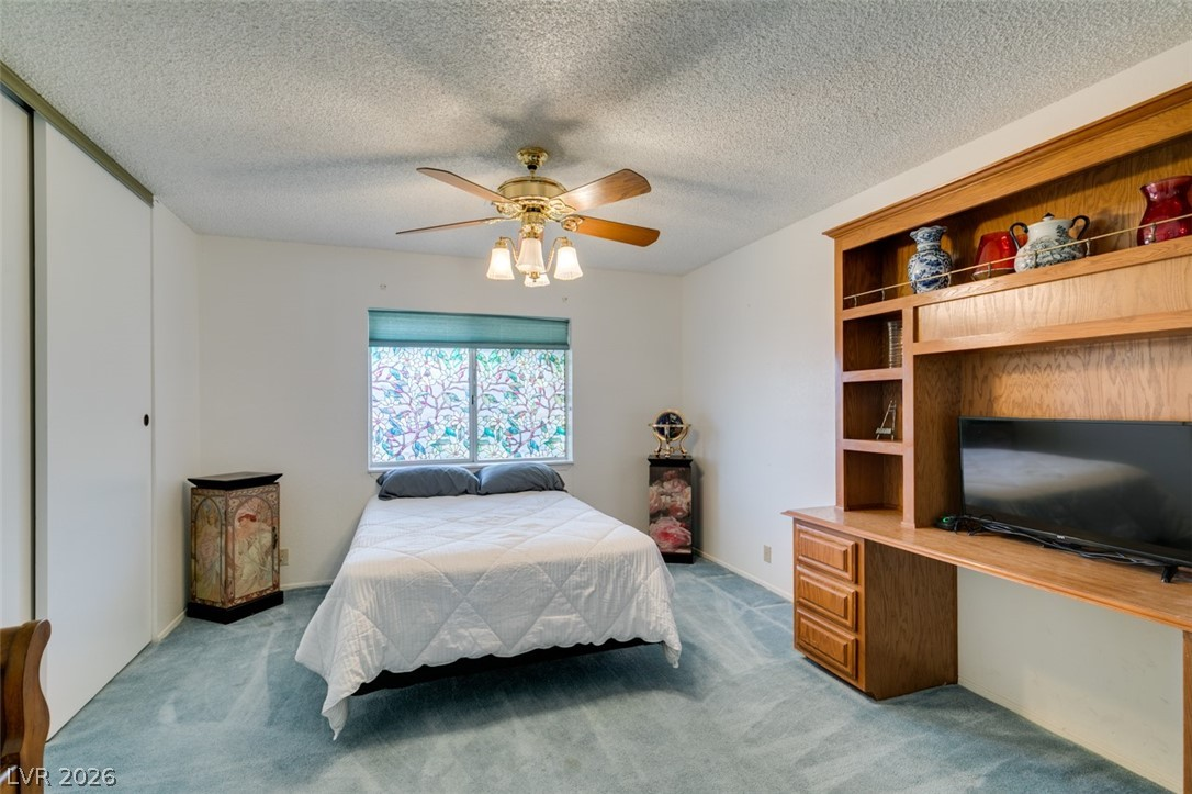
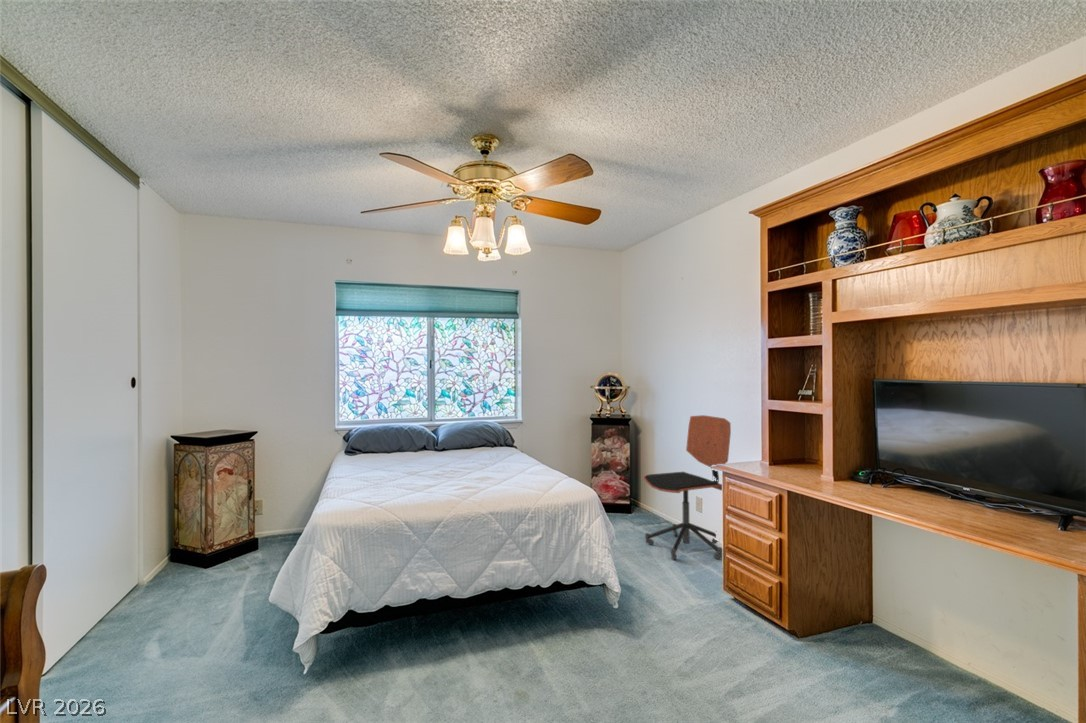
+ office chair (687, 482)
